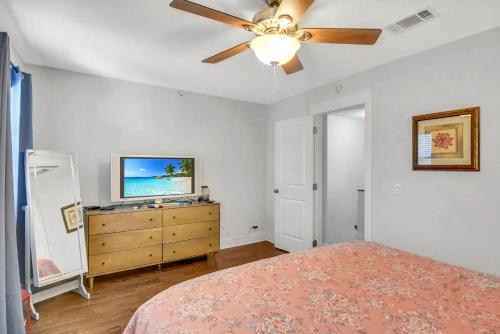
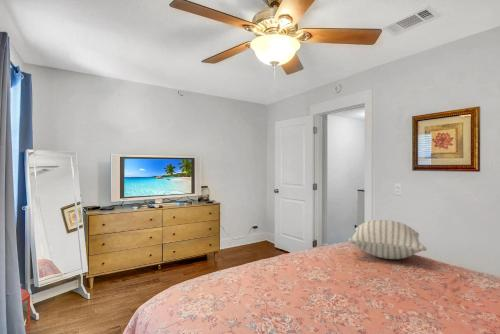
+ pillow (385, 237)
